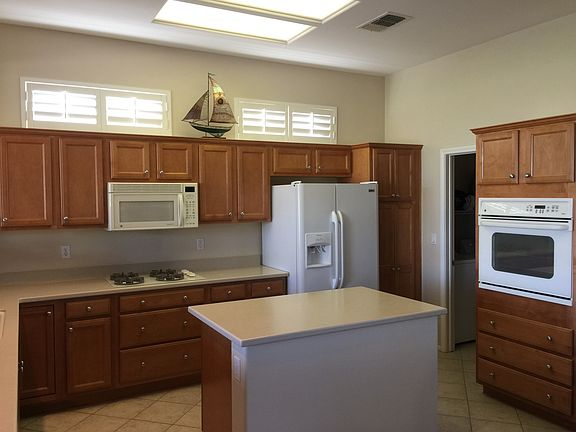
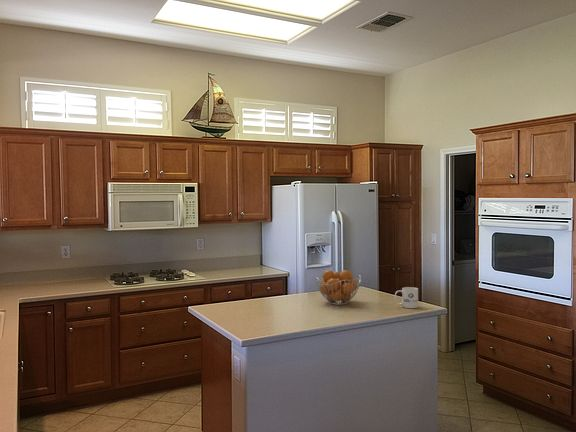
+ fruit basket (338, 286)
+ mug (407, 297)
